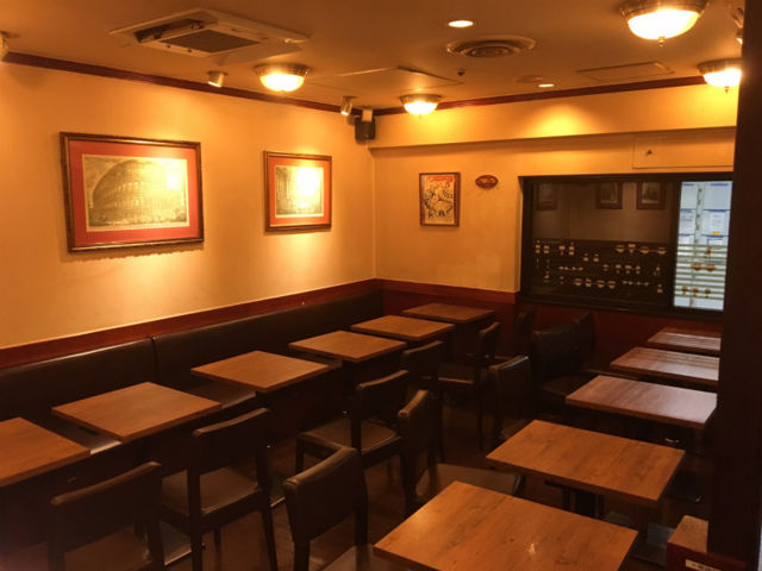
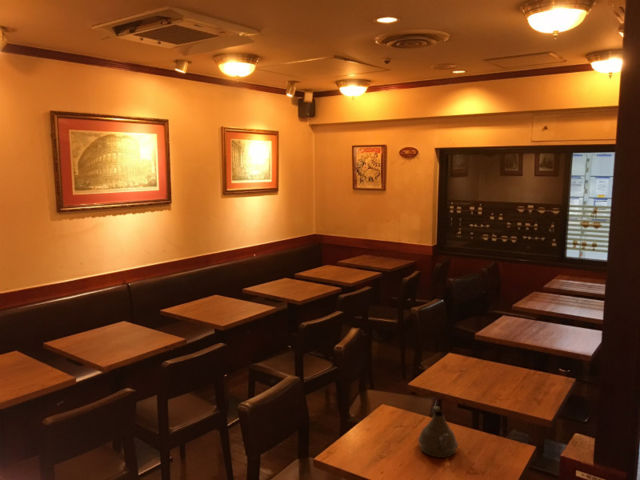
+ teapot (439, 434)
